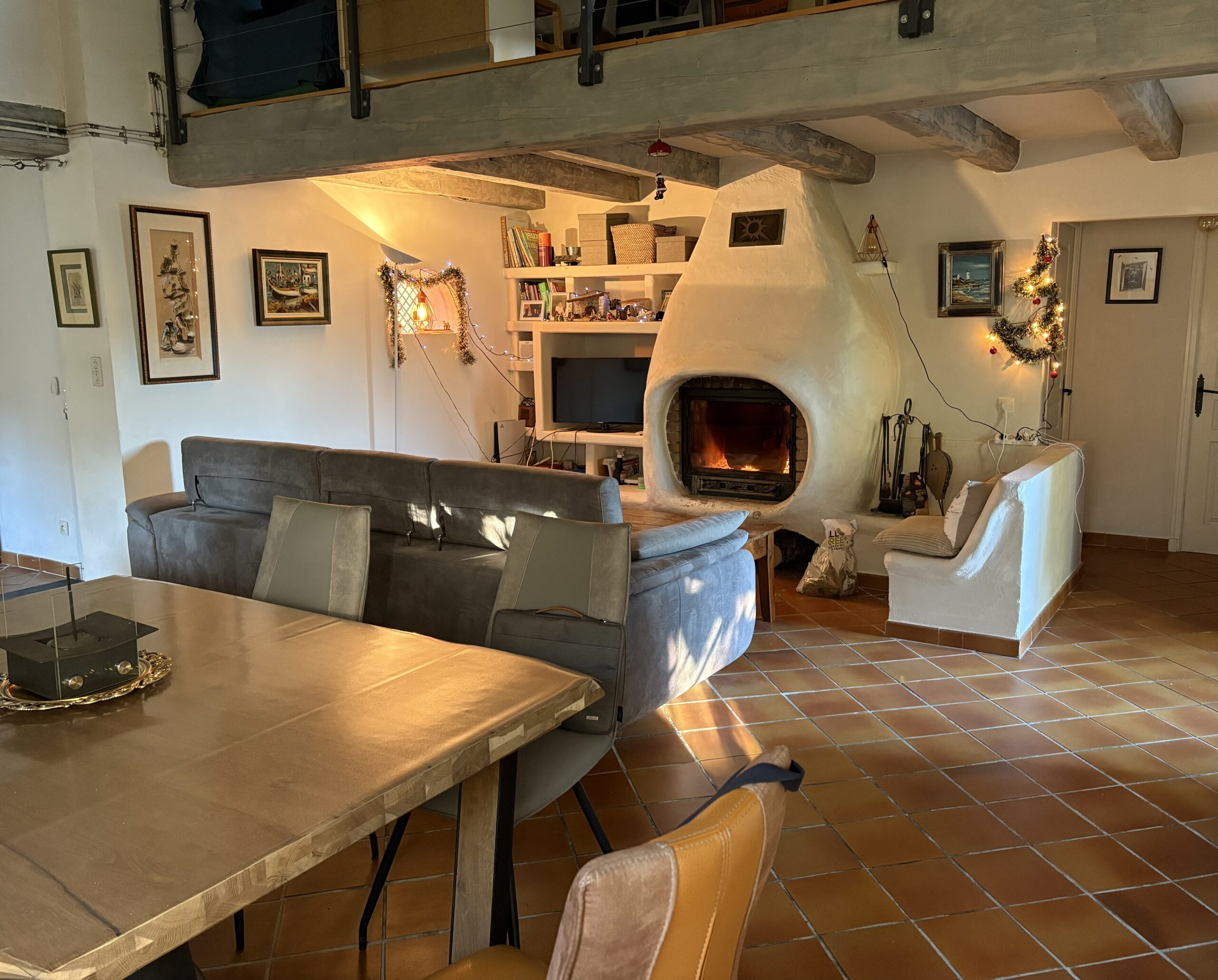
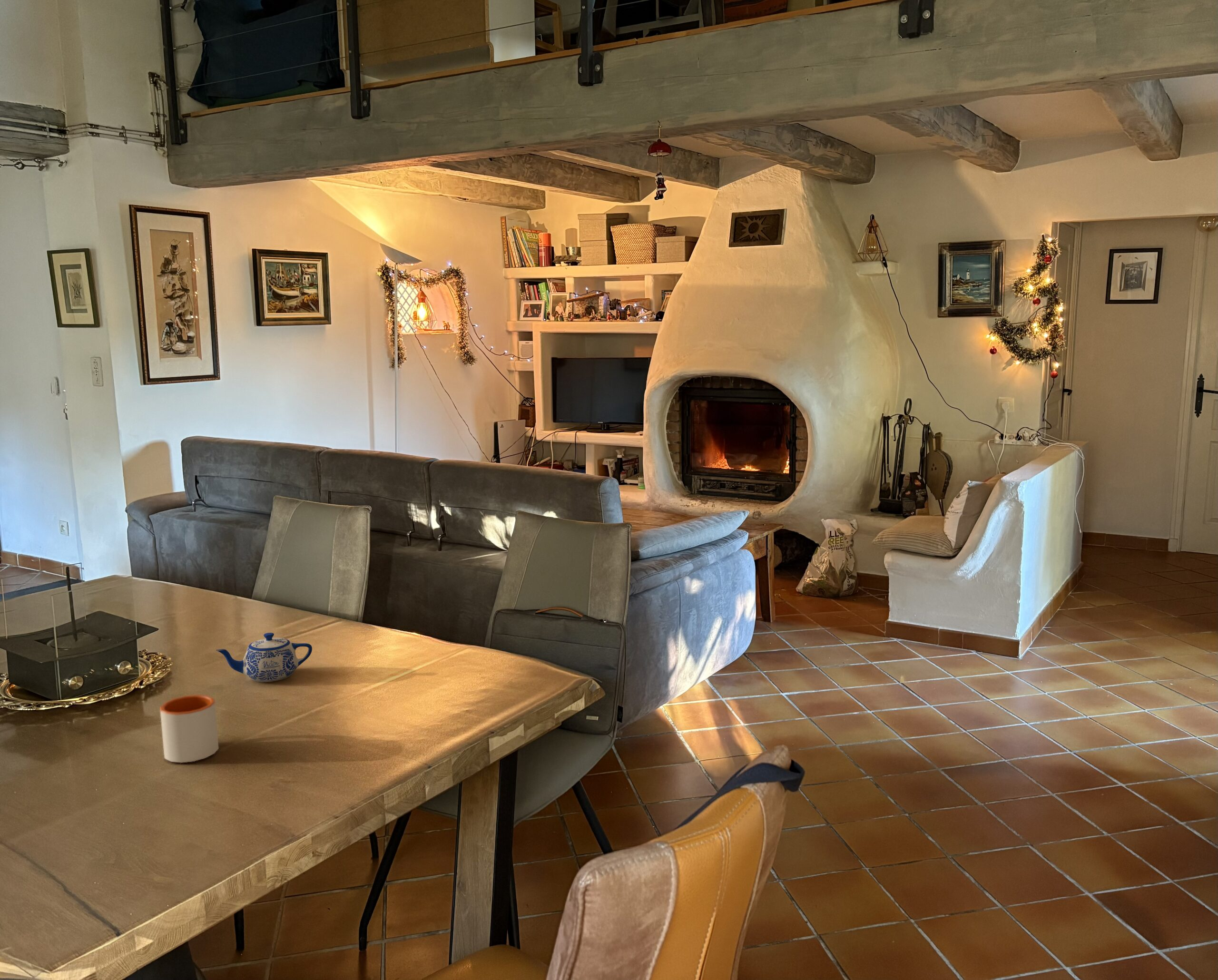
+ mug (191, 725)
+ teapot (265, 655)
